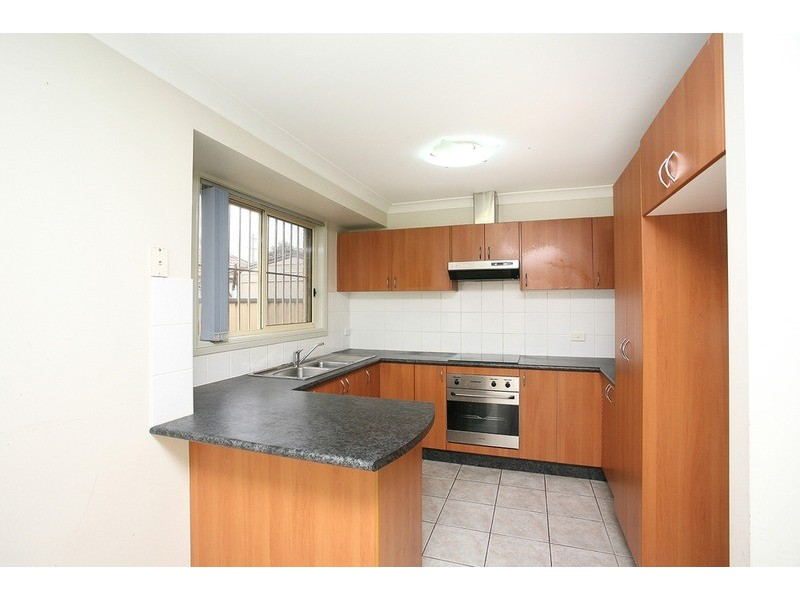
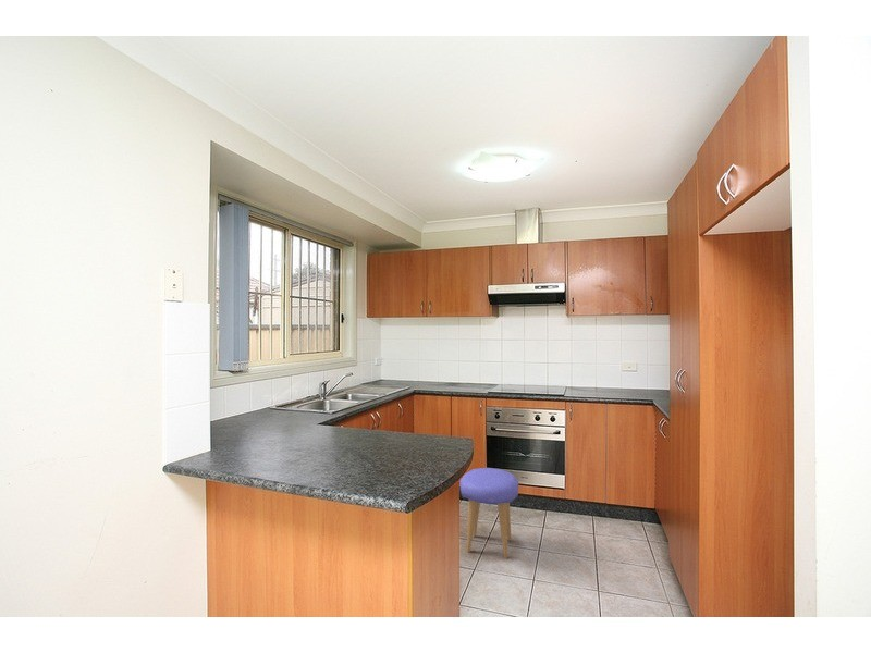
+ stool (489, 503)
